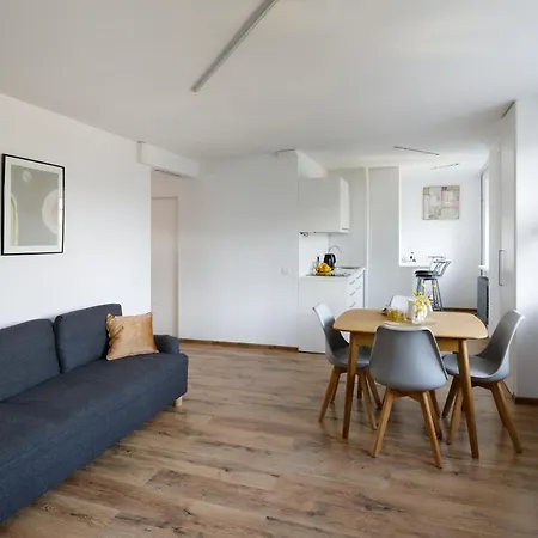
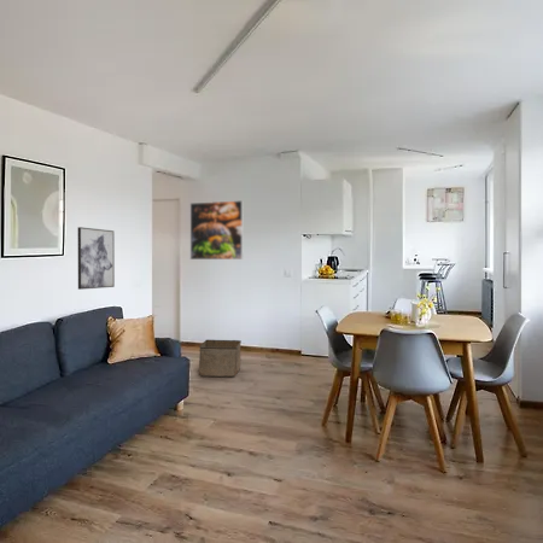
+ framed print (216, 230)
+ storage bin (220, 357)
+ wall art (97, 258)
